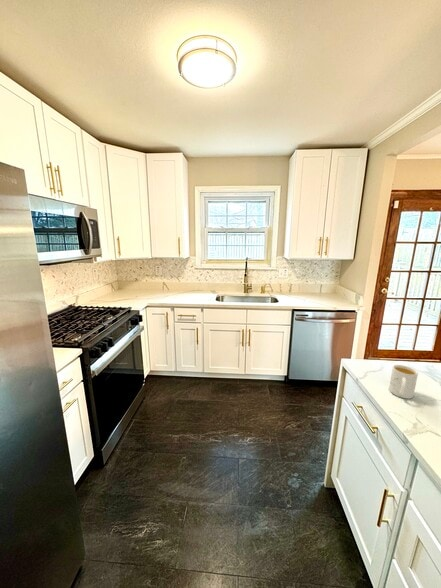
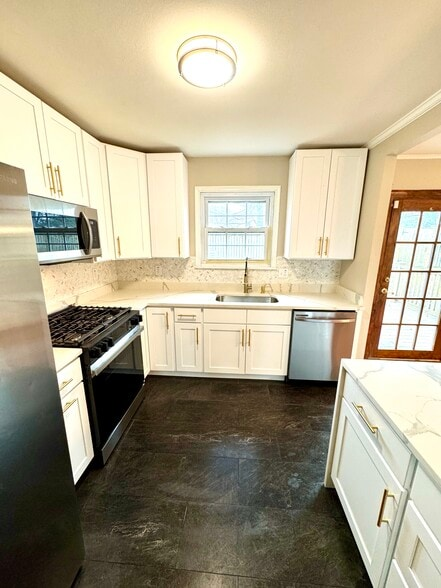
- mug (402, 383)
